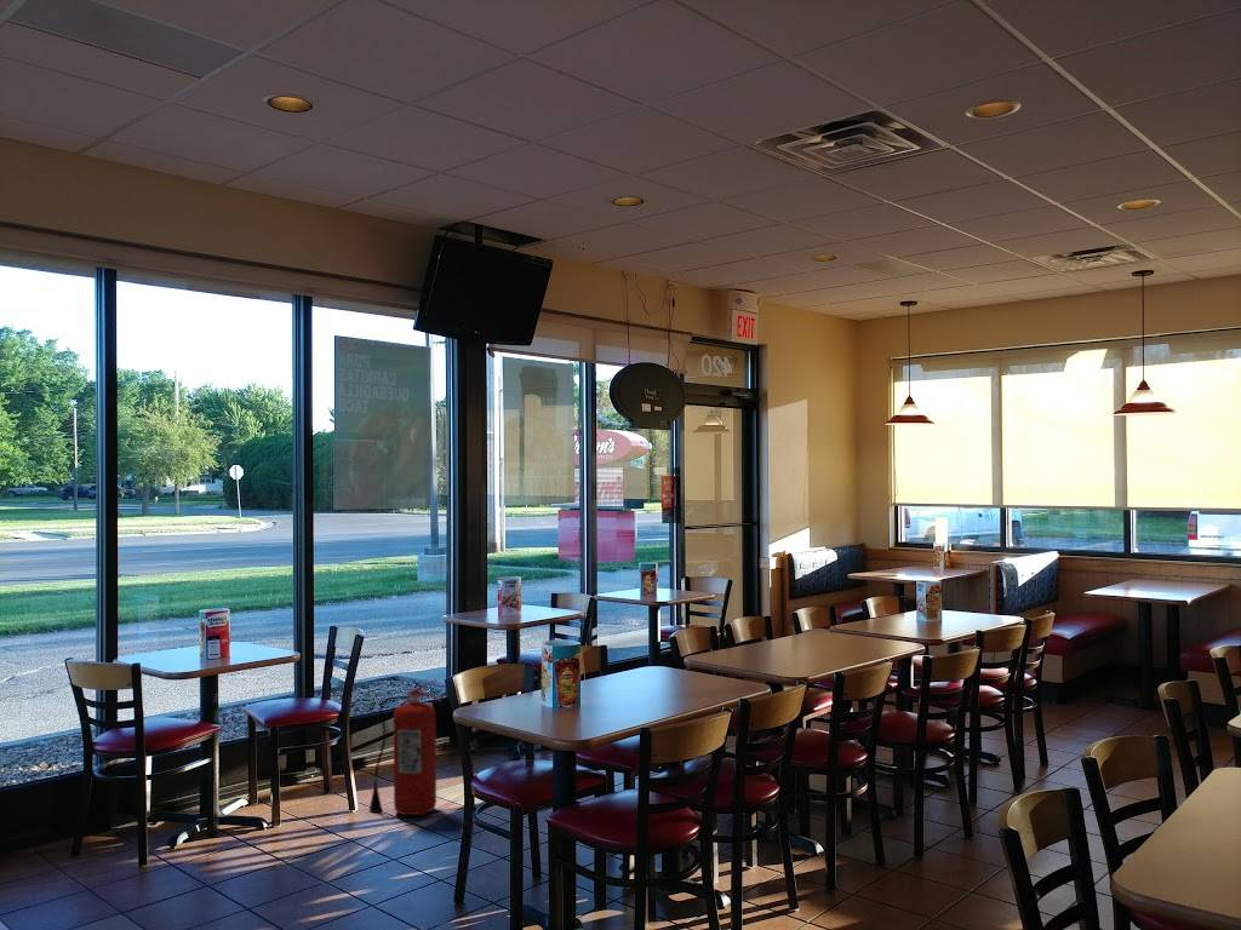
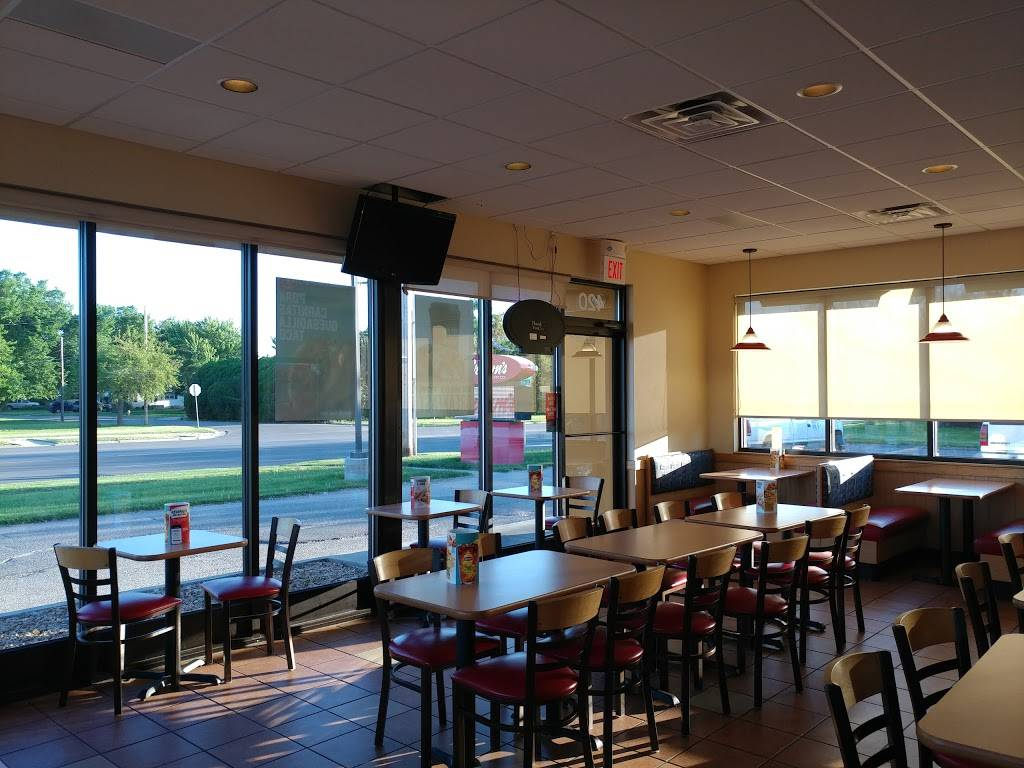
- fire extinguisher (405, 745)
